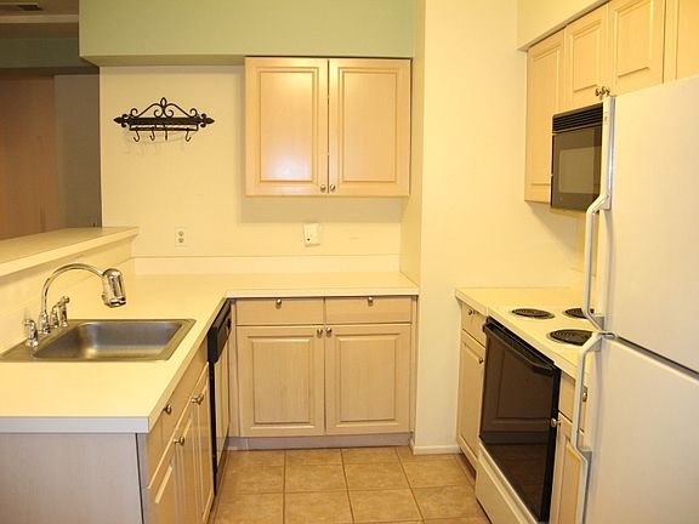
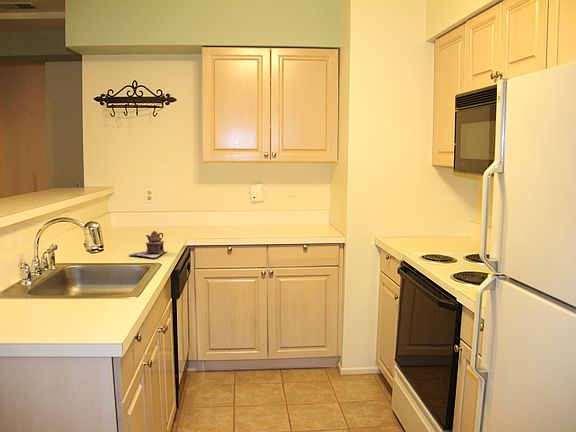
+ teapot (153, 242)
